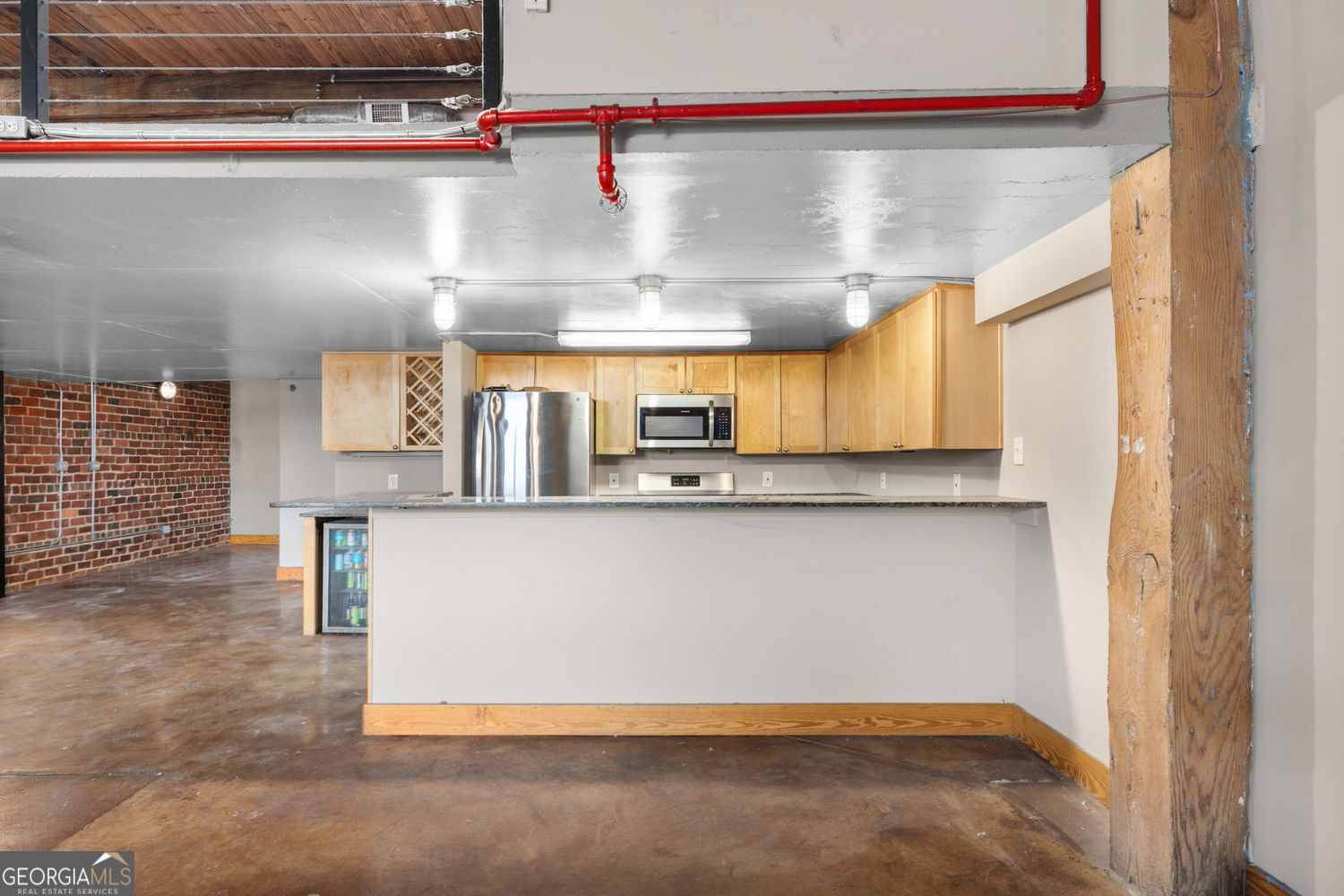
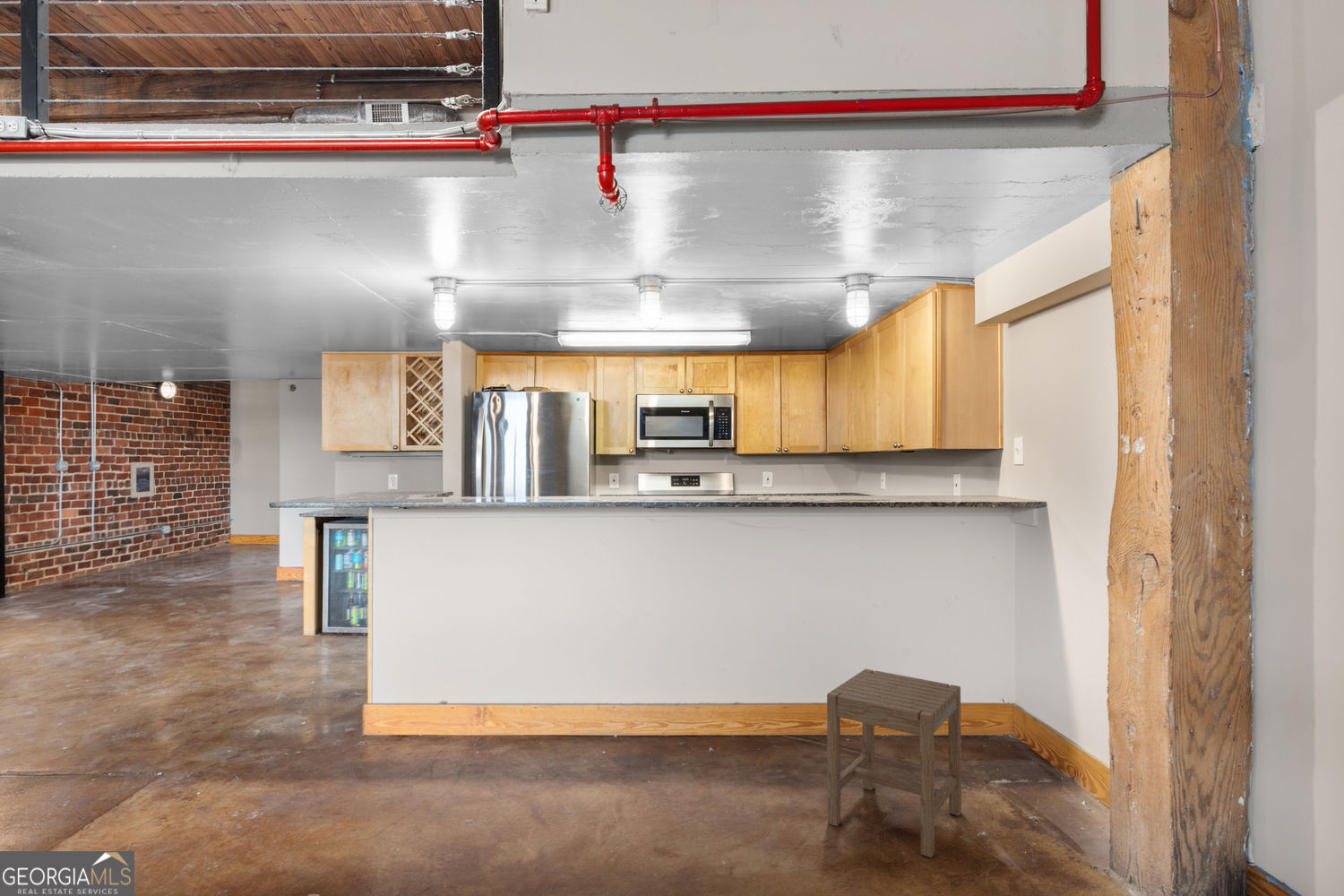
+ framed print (142, 479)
+ stool (874, 754)
